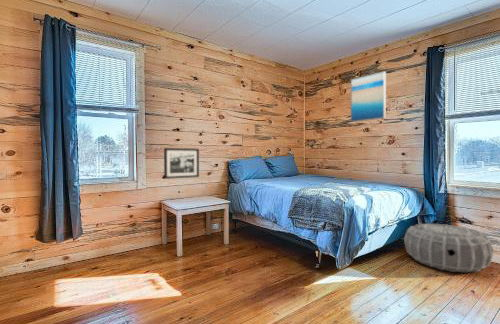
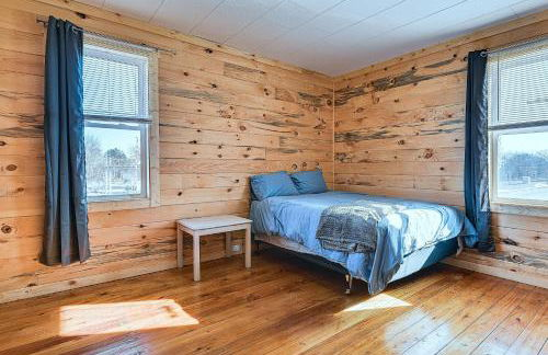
- air purifier (445, 245)
- picture frame (182, 163)
- wall art (367, 98)
